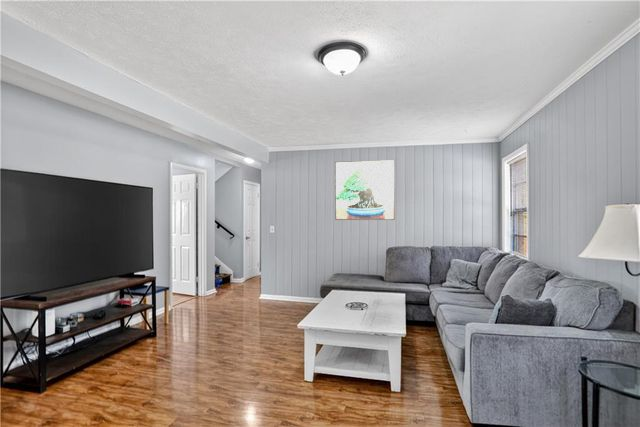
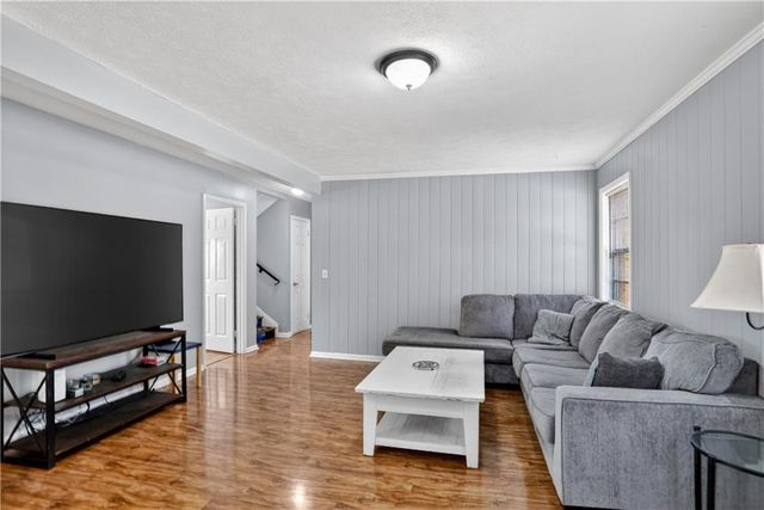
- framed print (364, 190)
